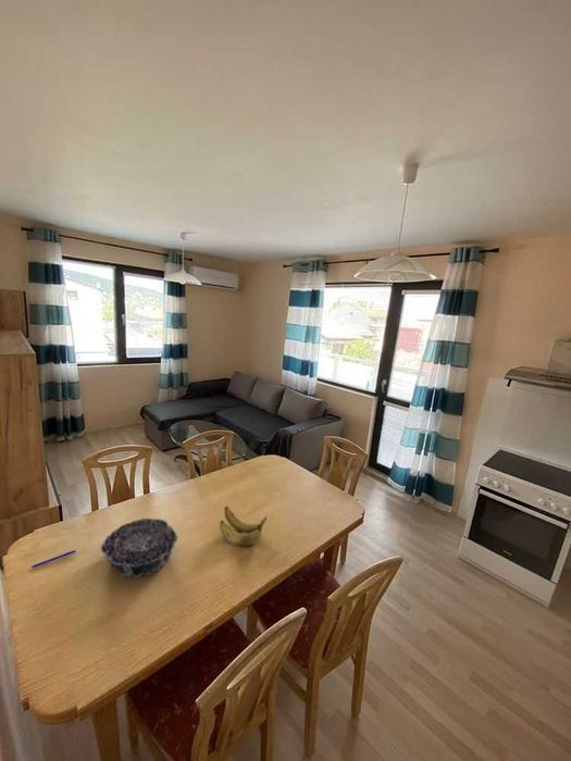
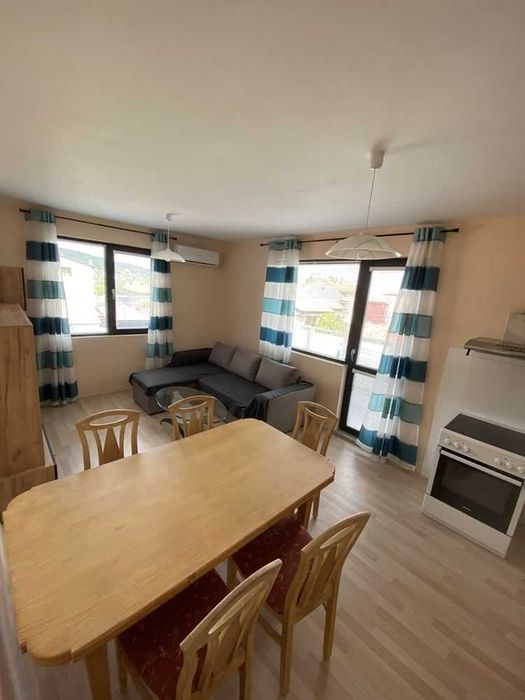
- banana (240, 523)
- pen (53, 559)
- decorative bowl (141, 548)
